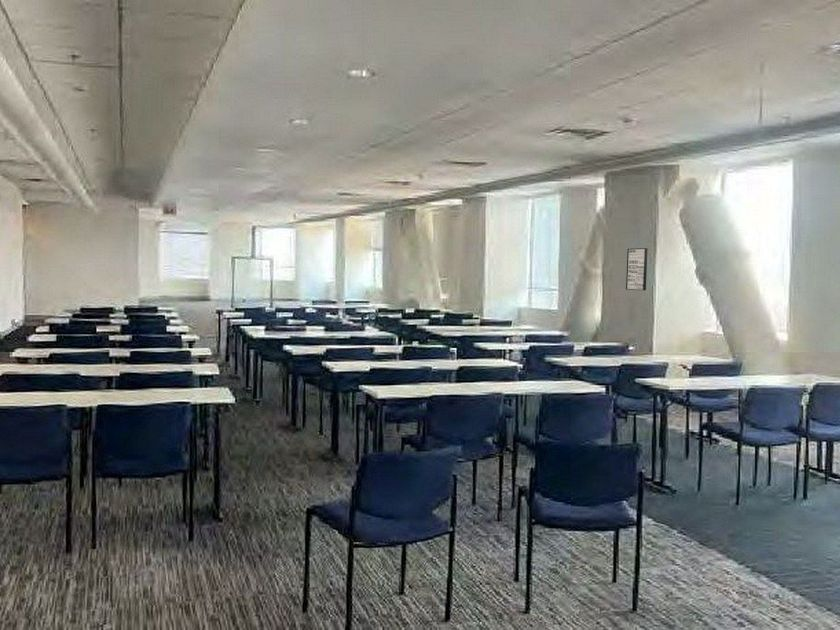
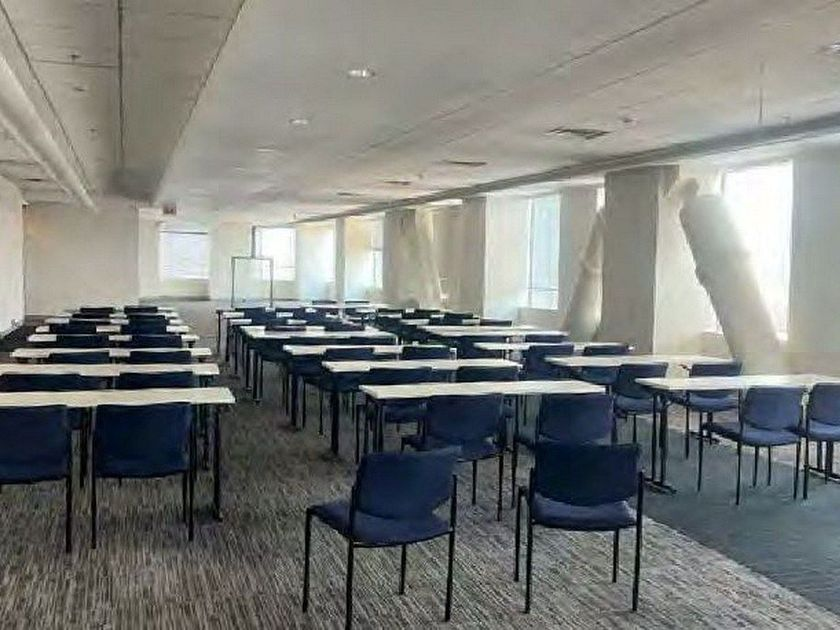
- wall art (636, 269)
